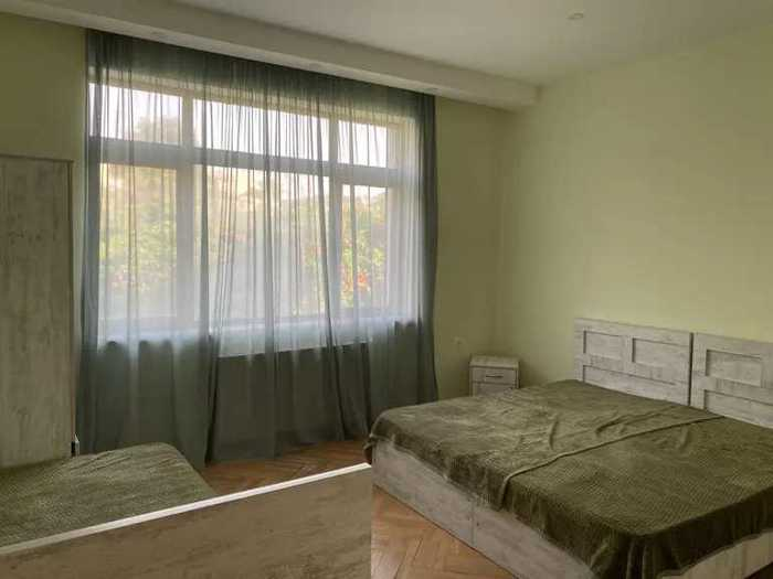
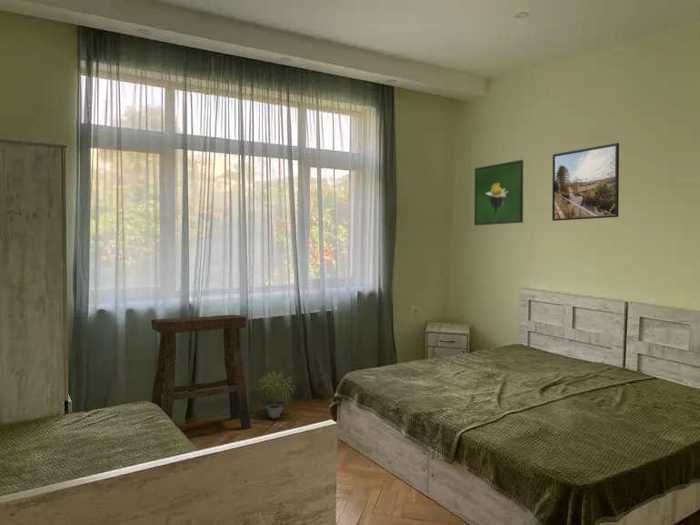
+ potted plant (275, 391)
+ stool (201, 383)
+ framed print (497, 194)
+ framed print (583, 184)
